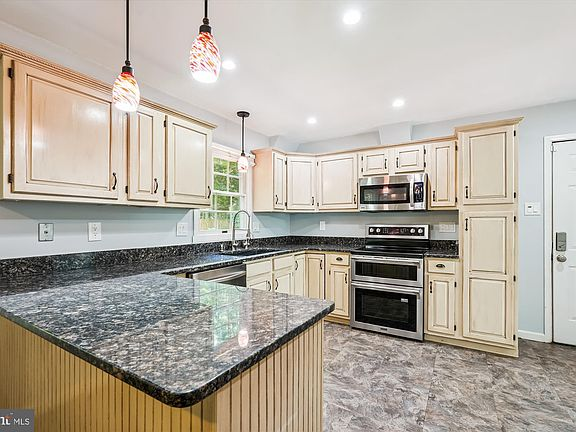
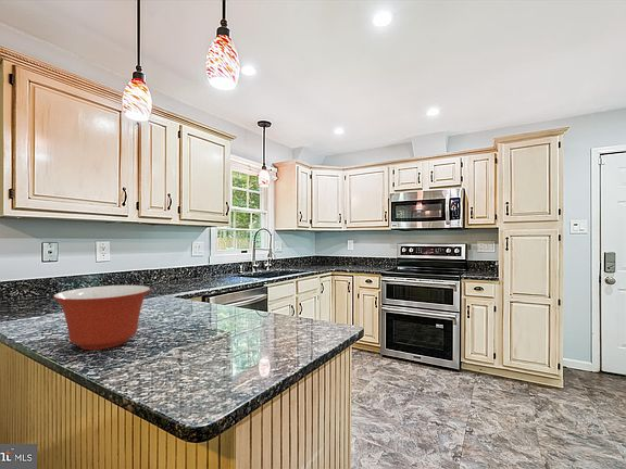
+ mixing bowl (104, 316)
